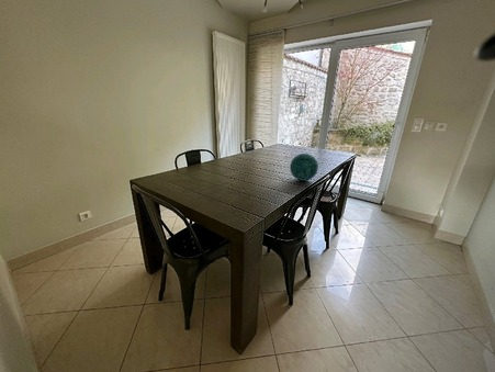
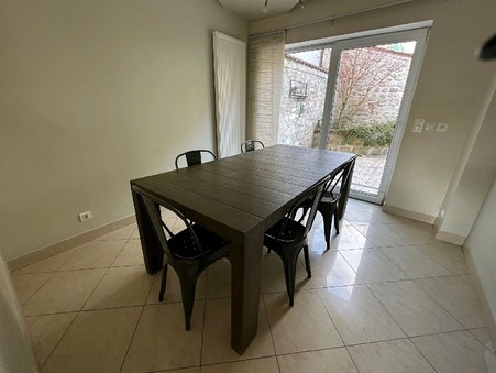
- decorative orb (303, 167)
